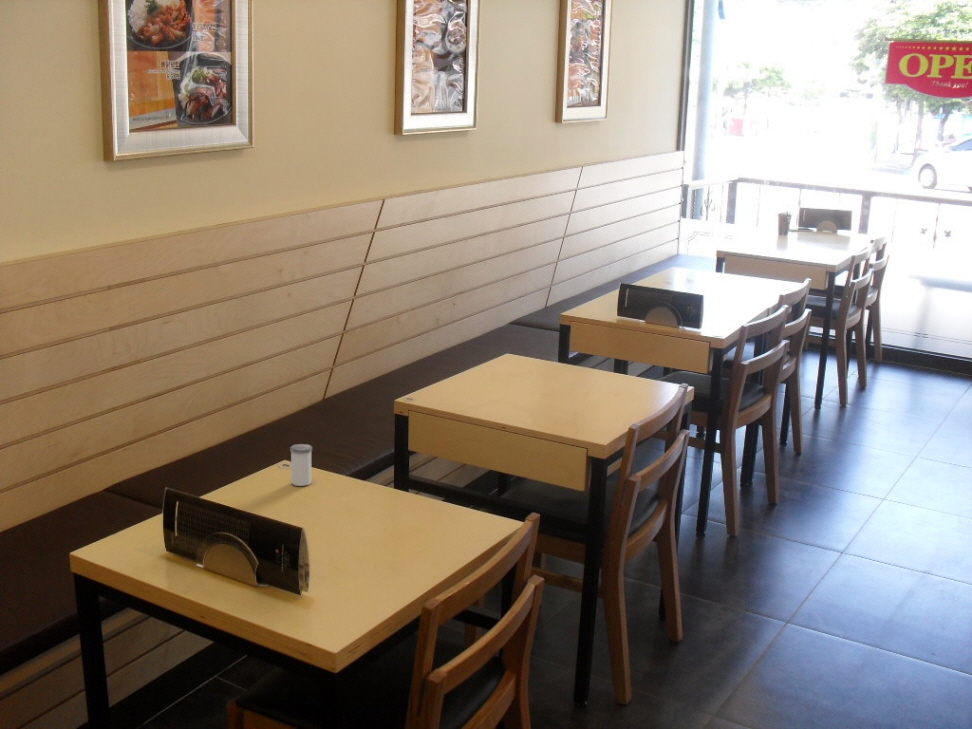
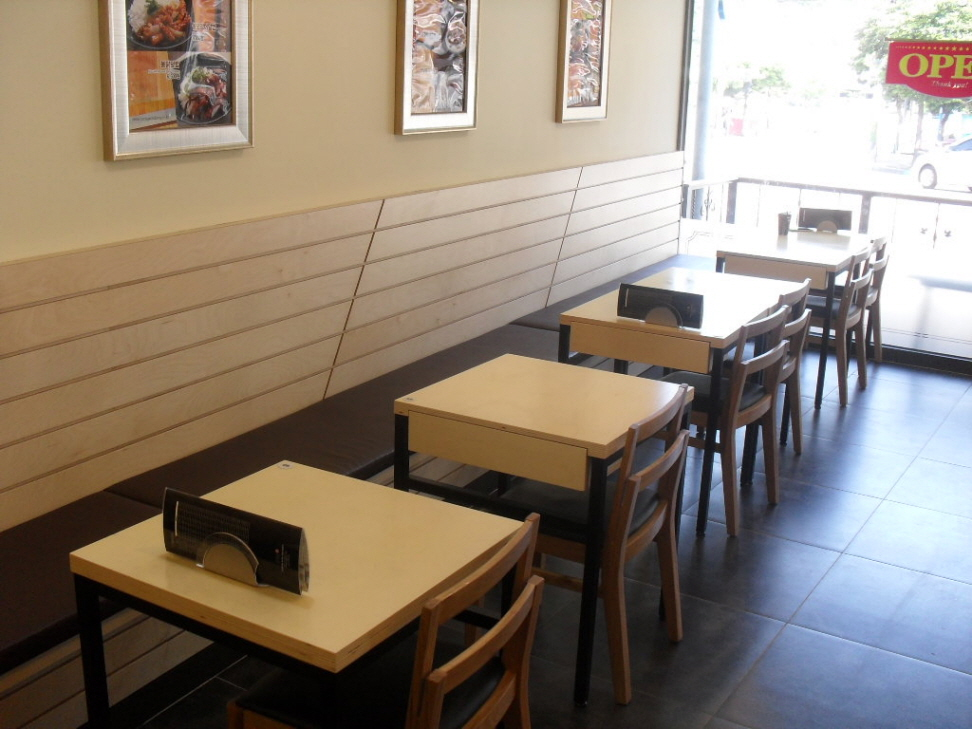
- salt shaker (301, 465)
